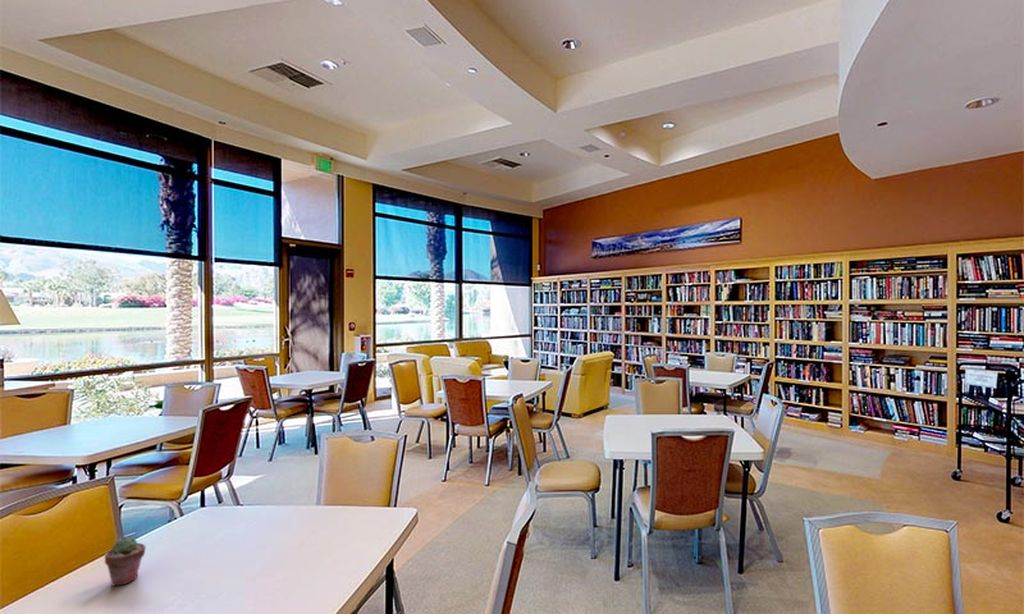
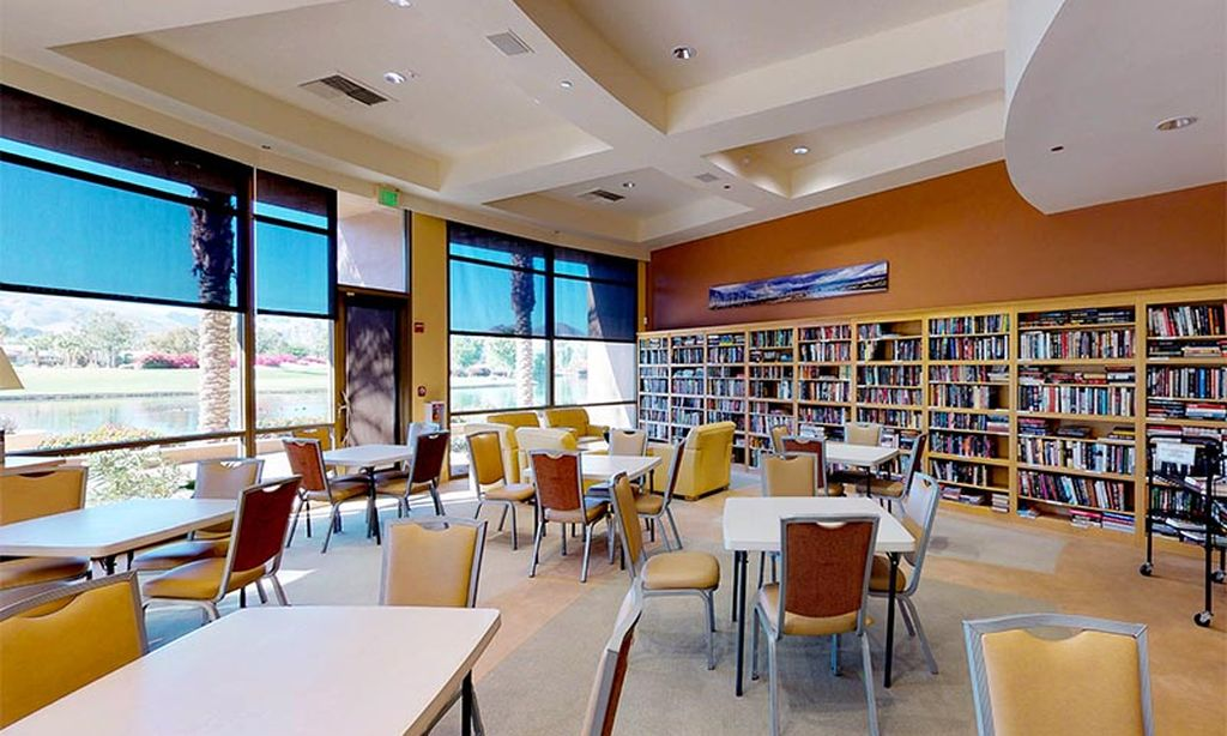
- potted succulent (125, 558)
